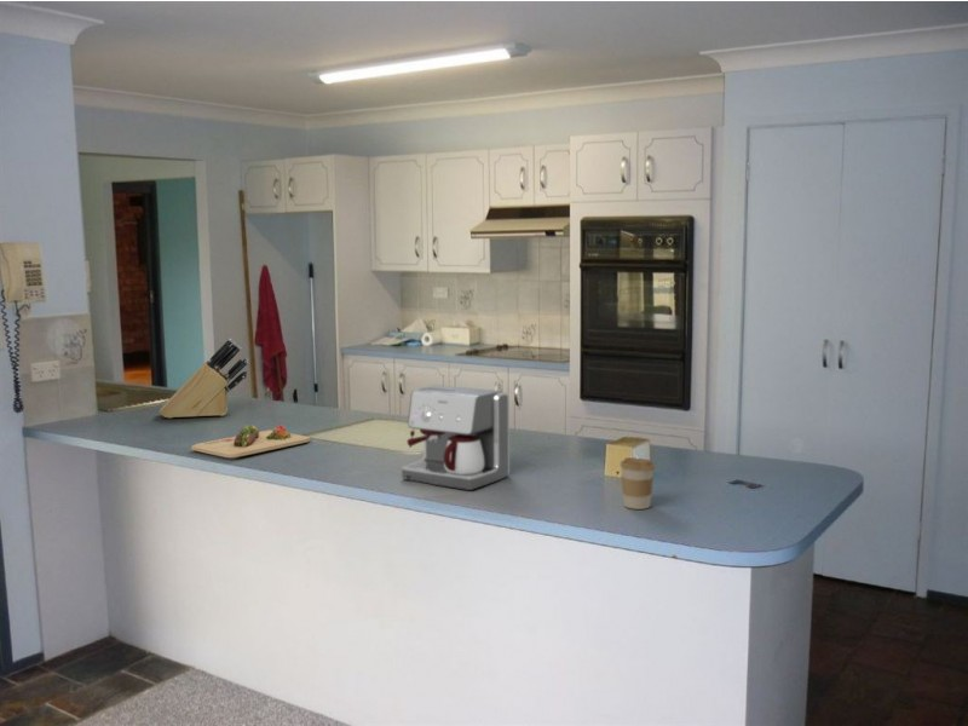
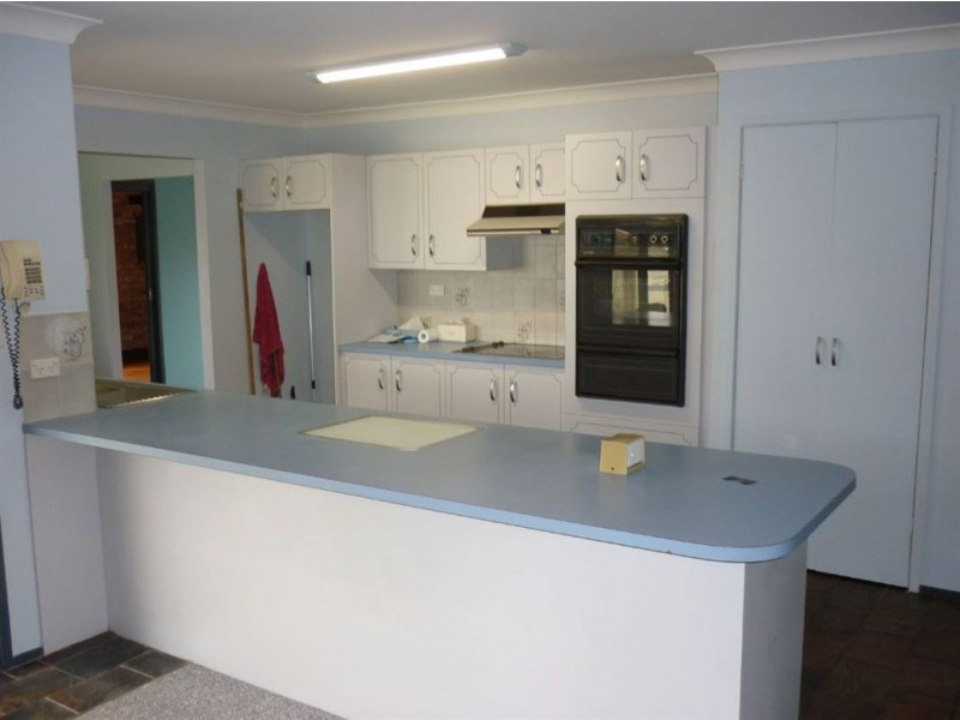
- knife block (204, 378)
- coffee cup (636, 482)
- cutting board (252, 436)
- coffee maker (455, 434)
